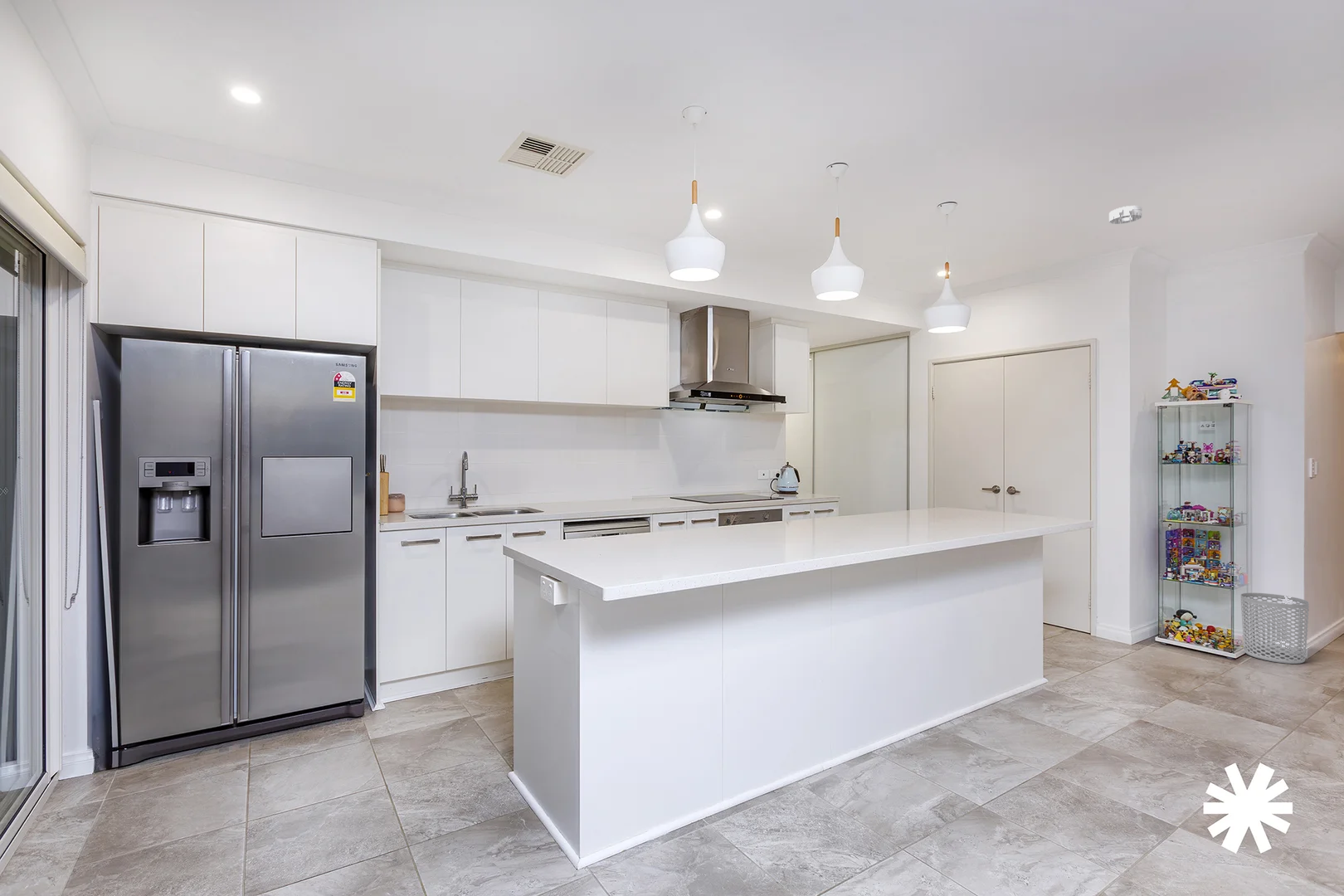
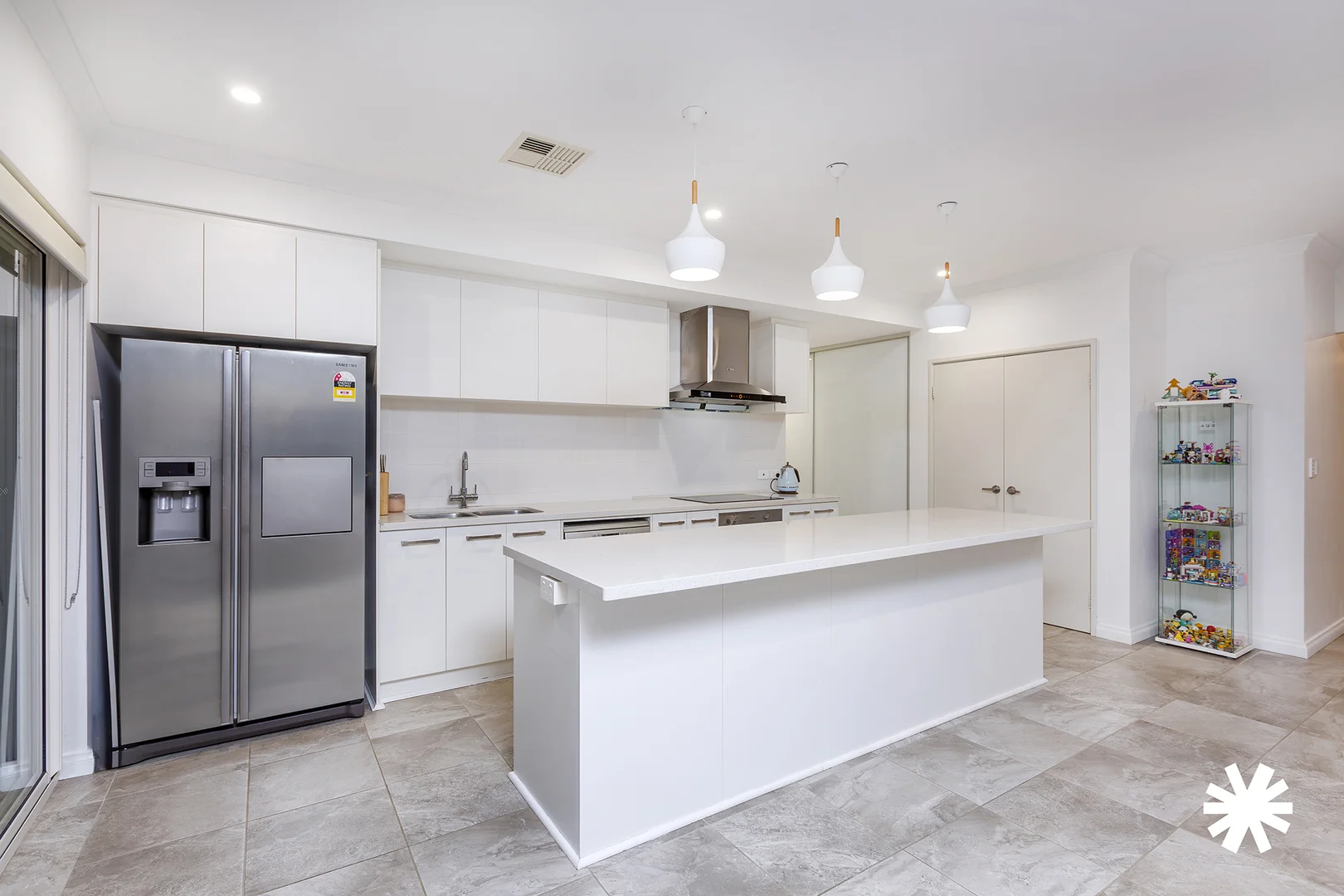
- waste bin (1273, 627)
- smoke detector (1125, 214)
